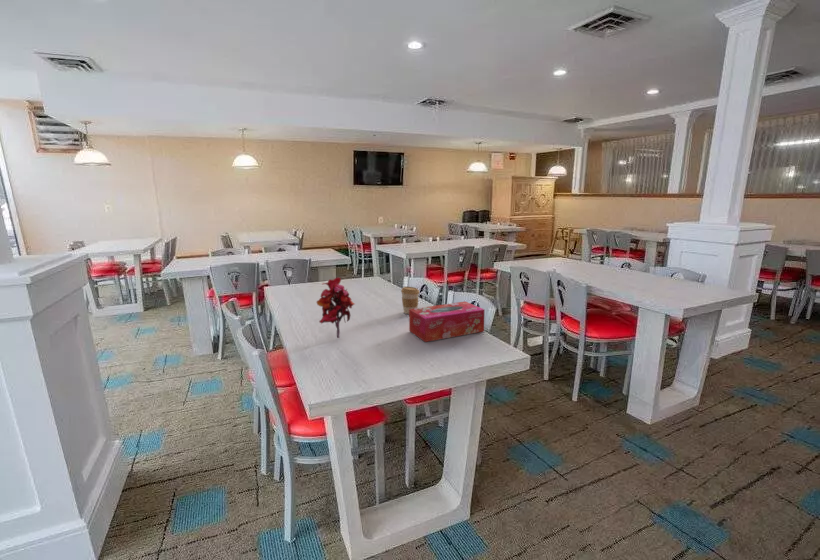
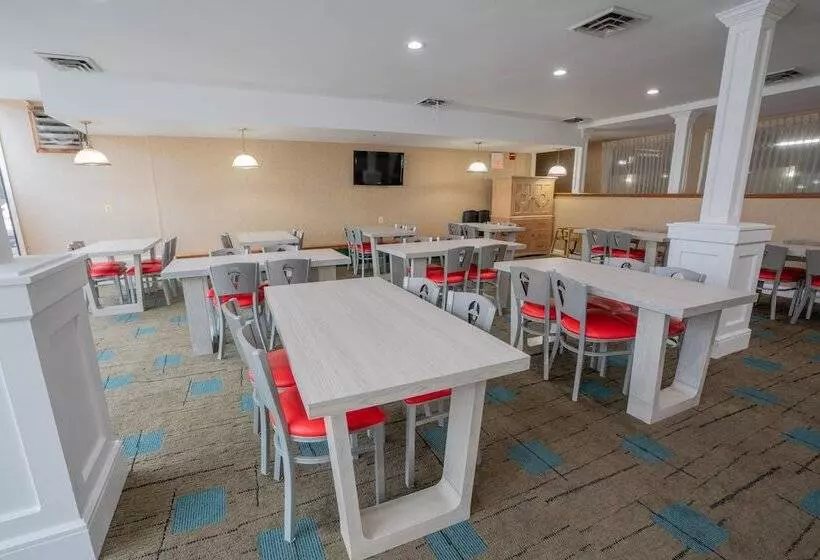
- tissue box (446, 320)
- artificial flower (336, 308)
- coffee cup (410, 299)
